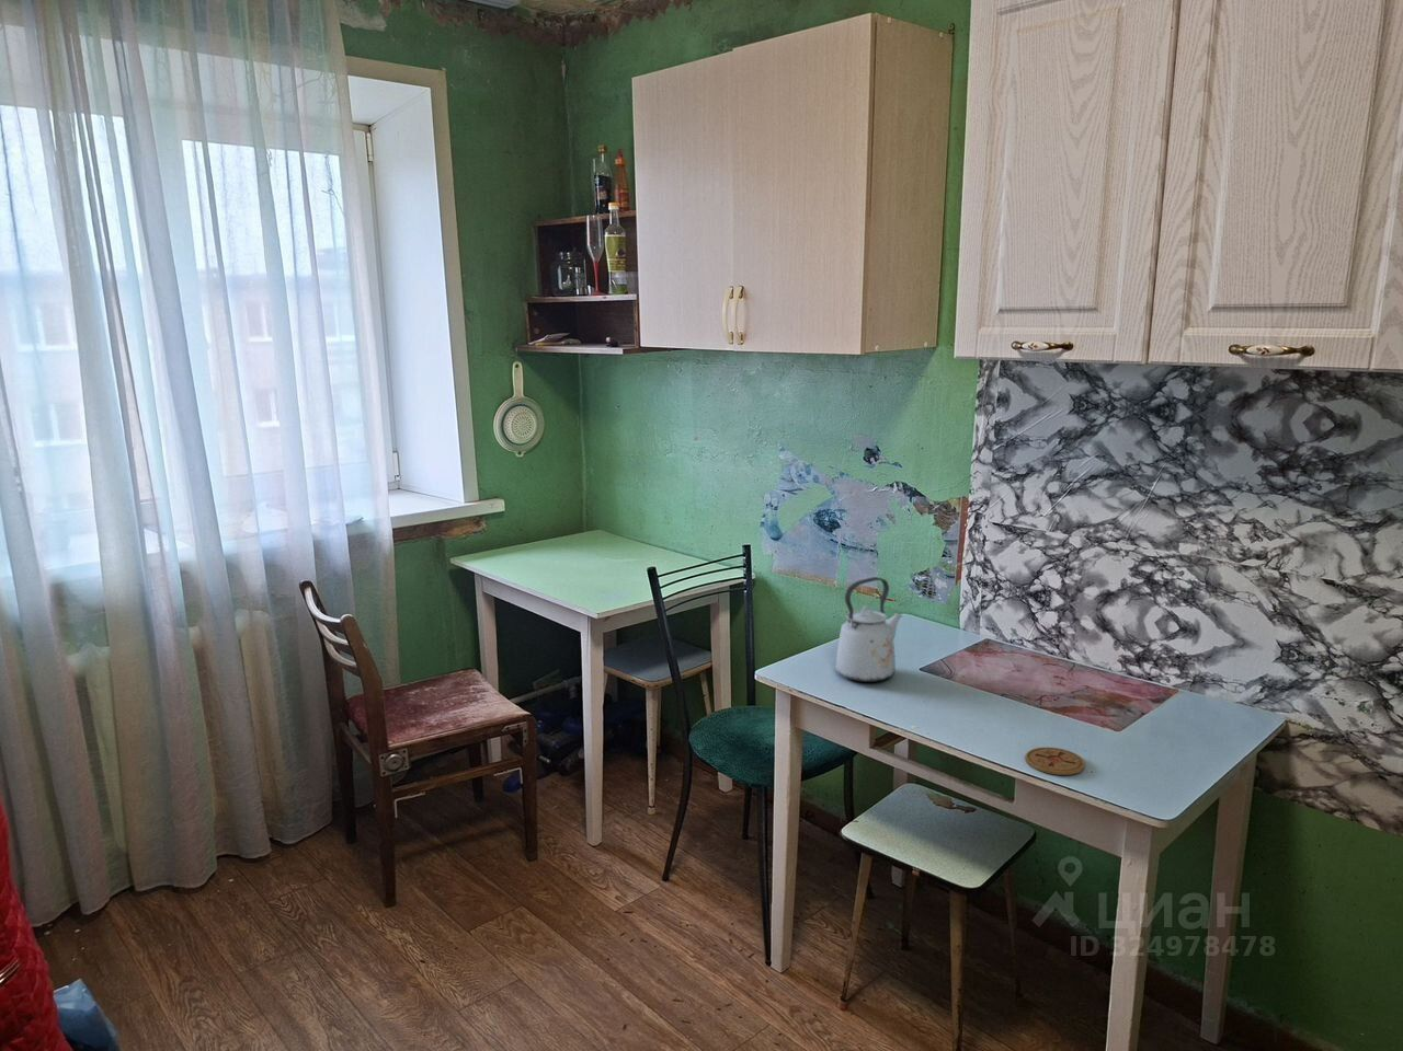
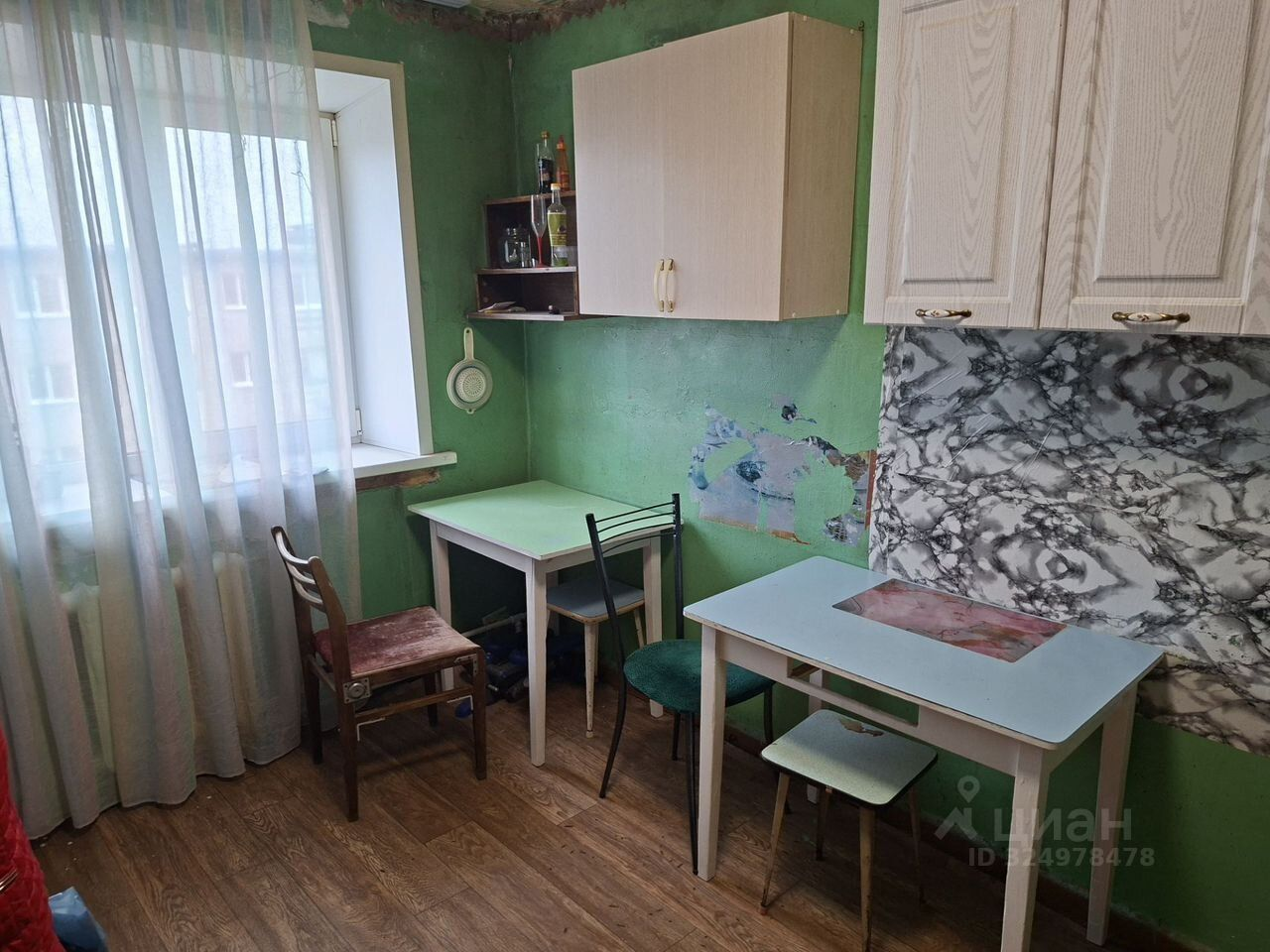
- coaster (1054, 760)
- kettle (874, 625)
